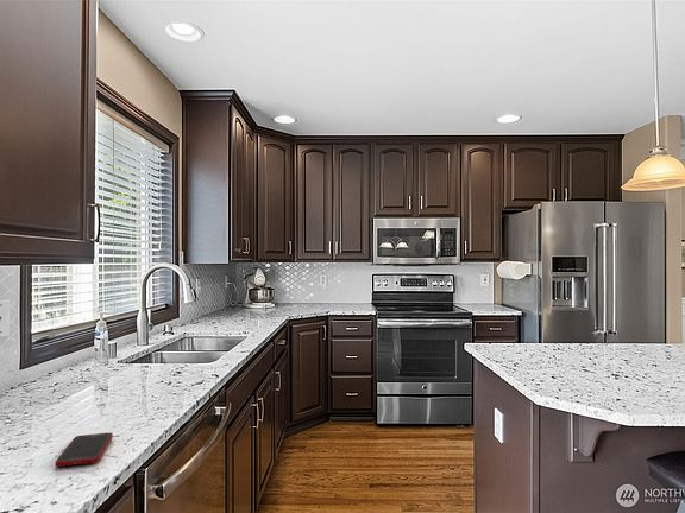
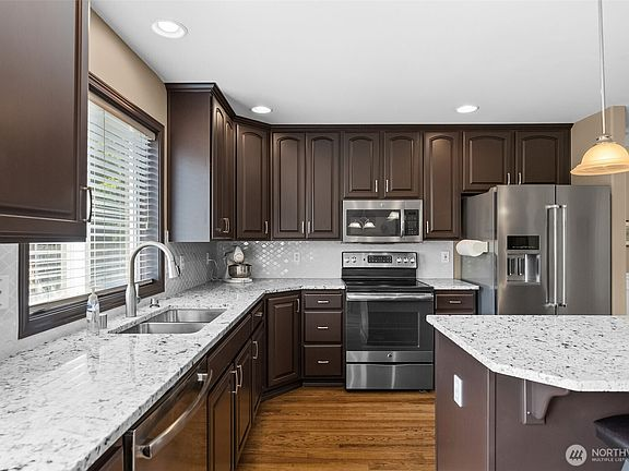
- cell phone (86, 448)
